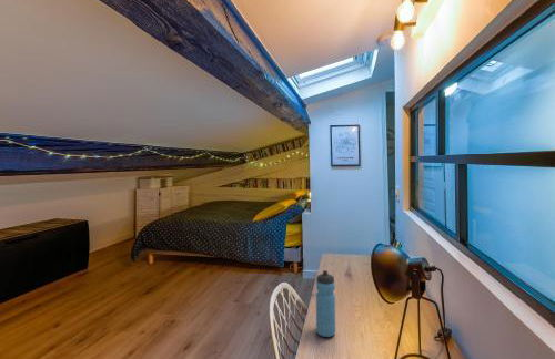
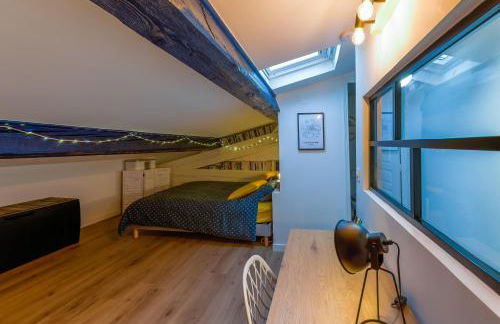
- water bottle (325, 301)
